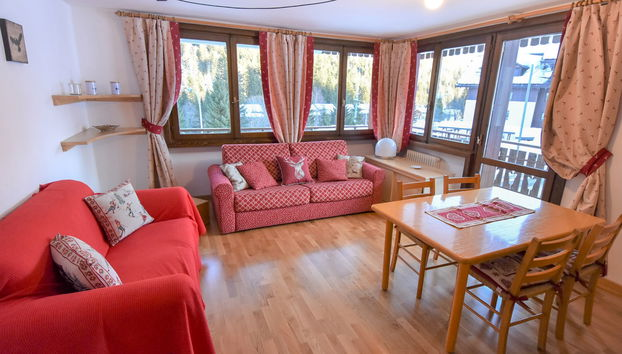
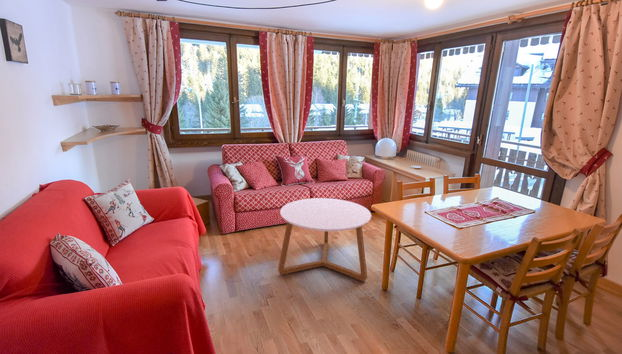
+ coffee table (324, 238)
